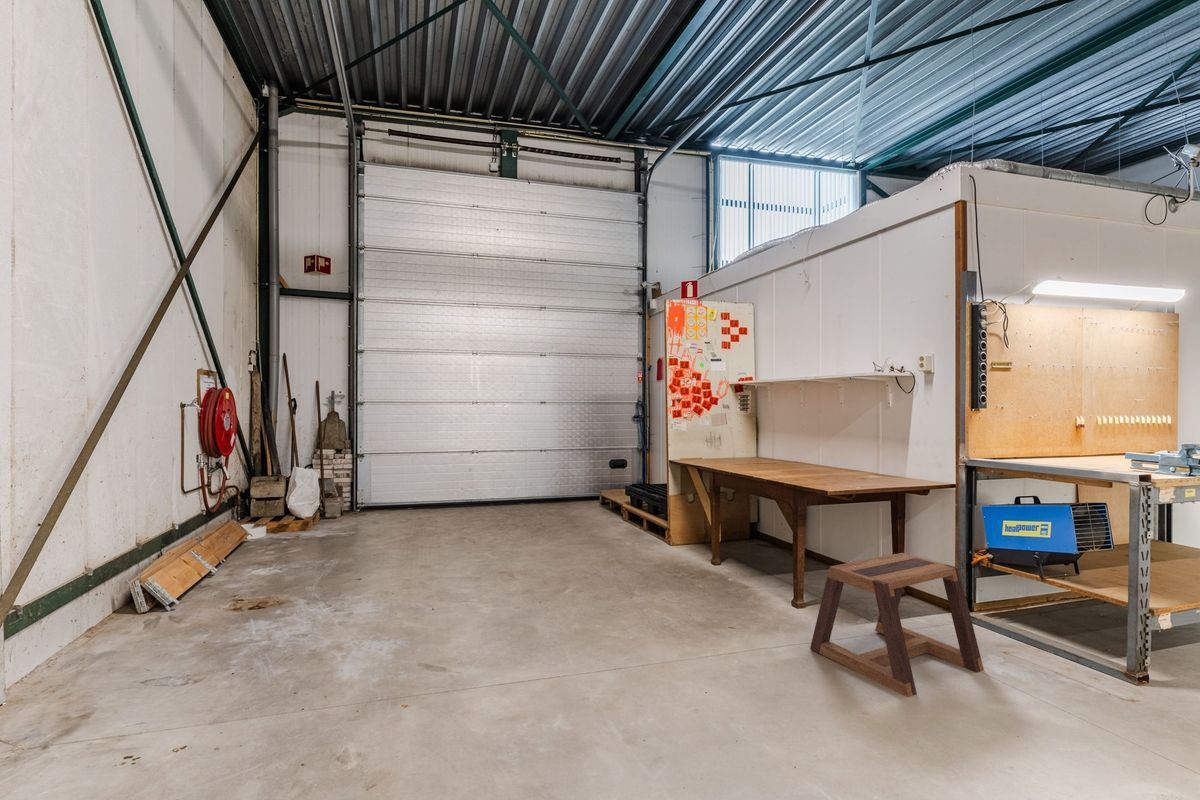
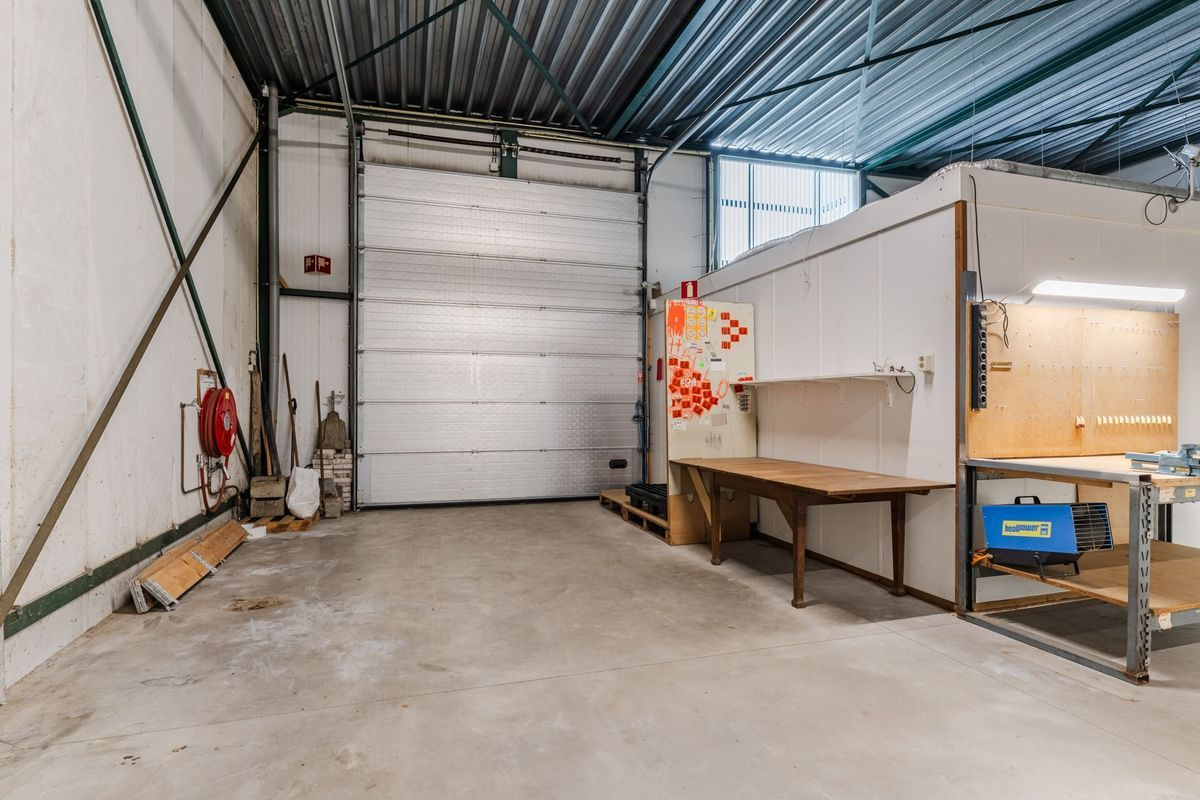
- stool (893, 613)
